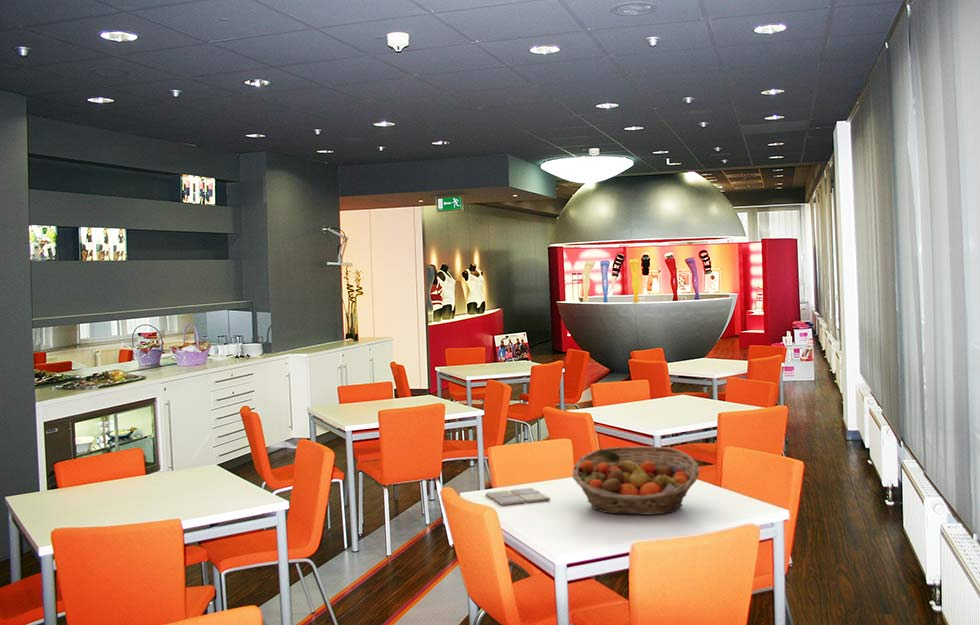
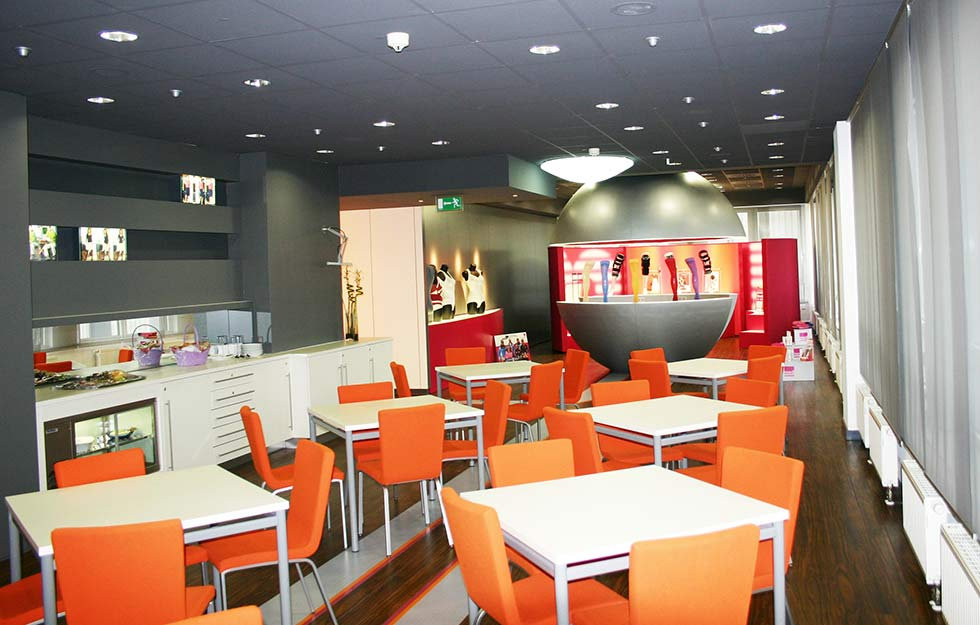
- fruit basket (635, 479)
- drink coaster (517, 496)
